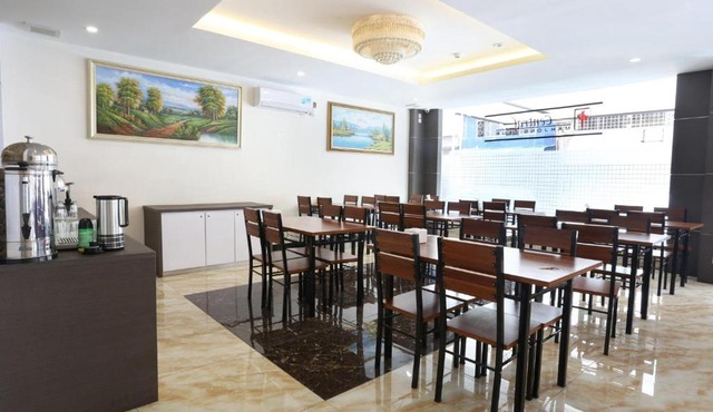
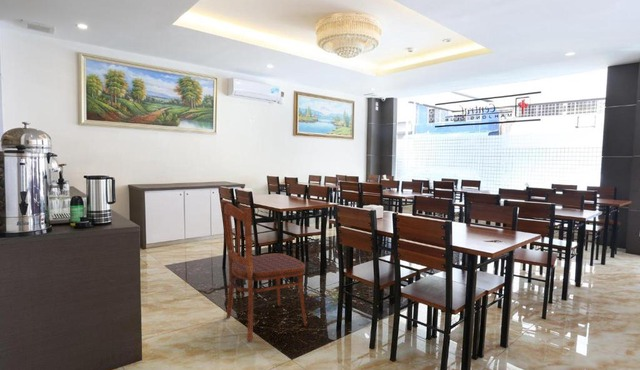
+ dining chair (263, 262)
